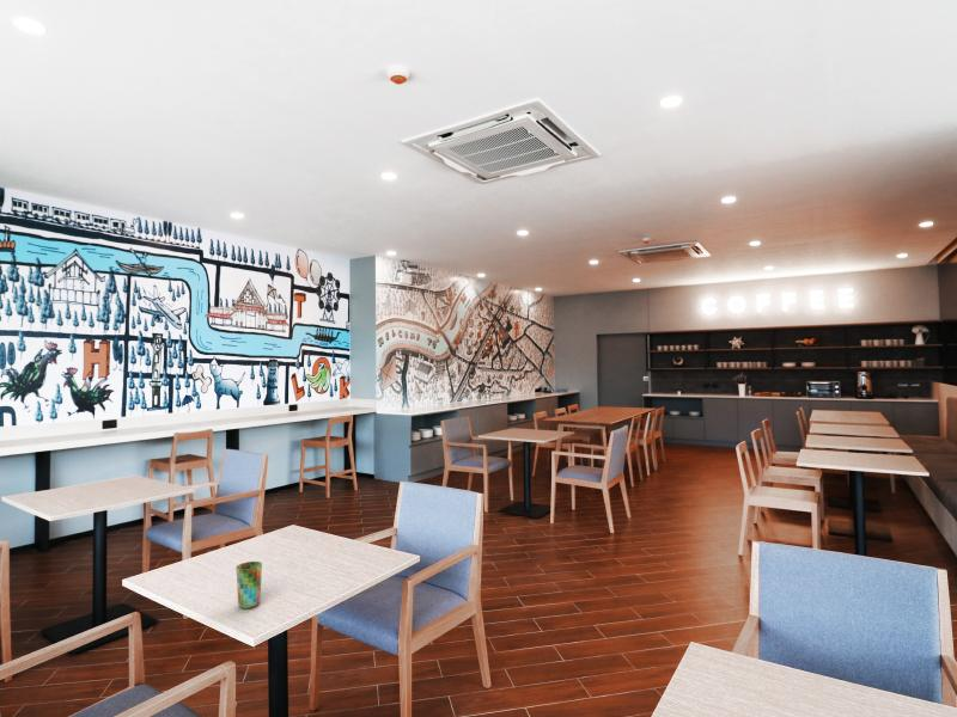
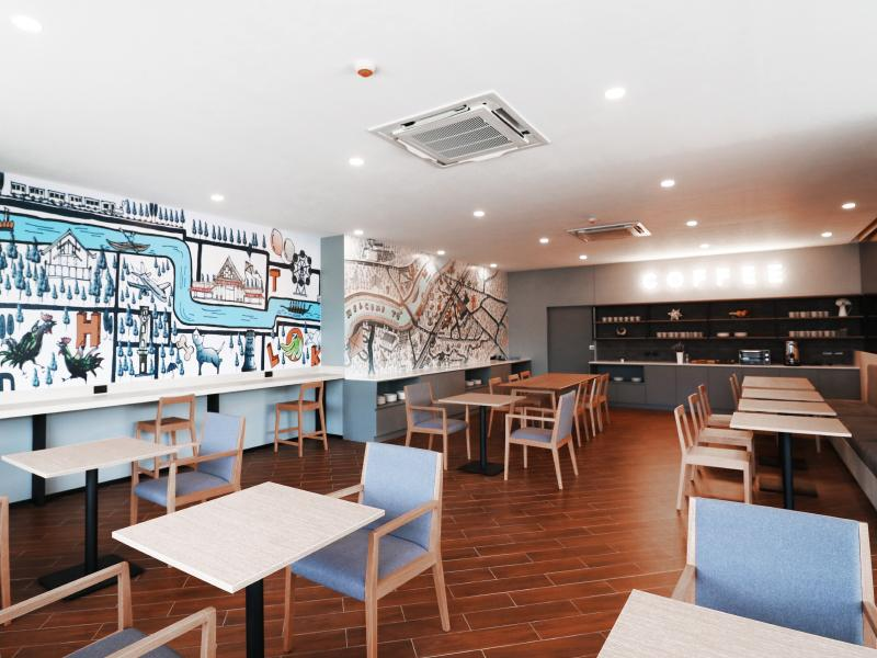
- cup (249, 584)
